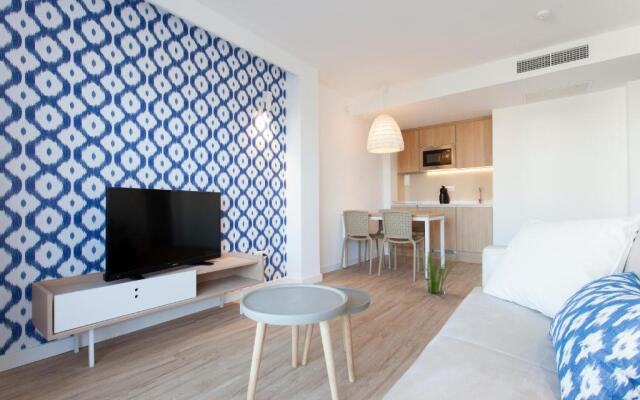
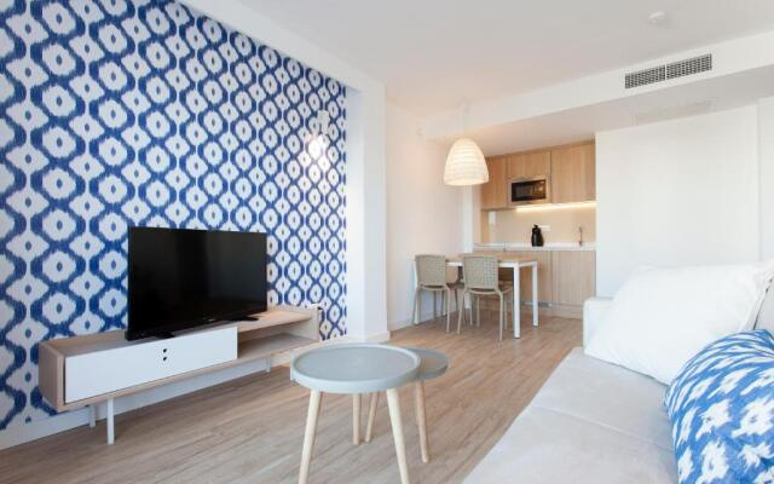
- decorative plant (438, 273)
